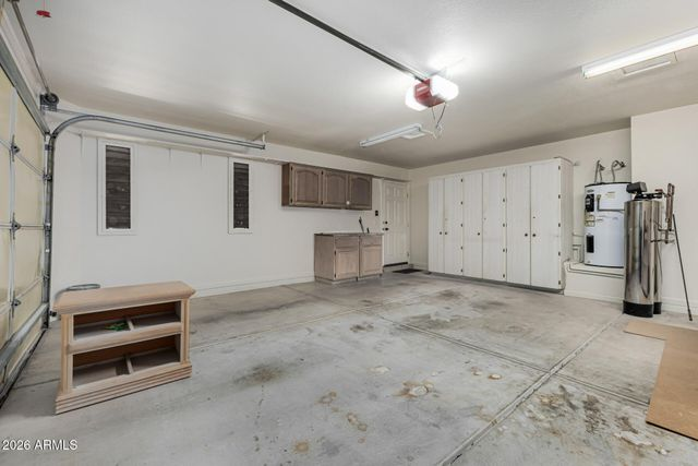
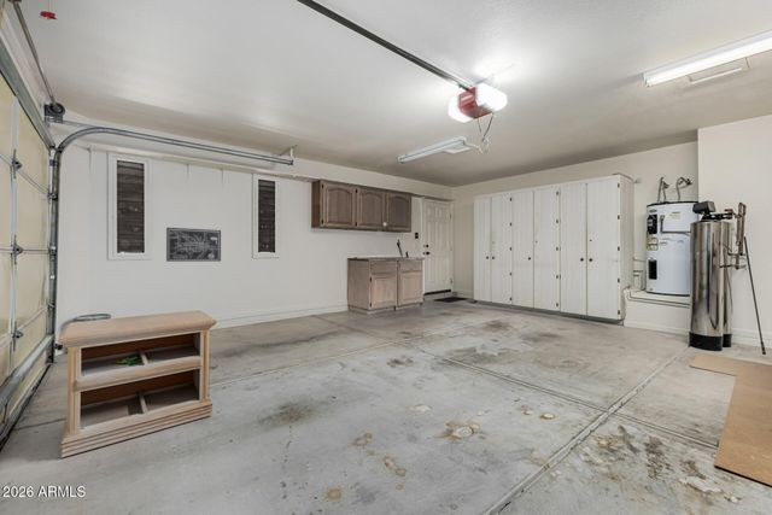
+ wall art (194, 245)
